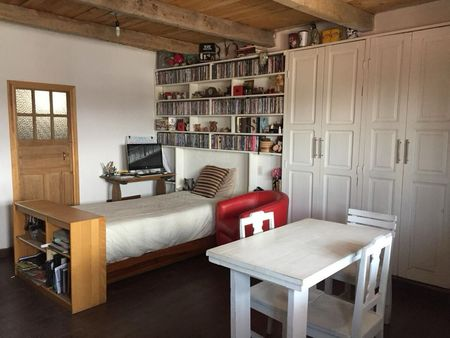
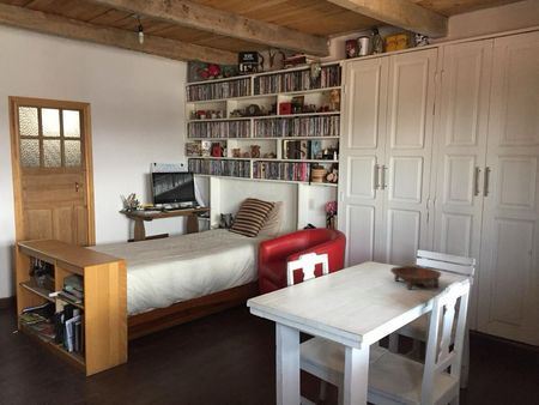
+ bowl (414, 277)
